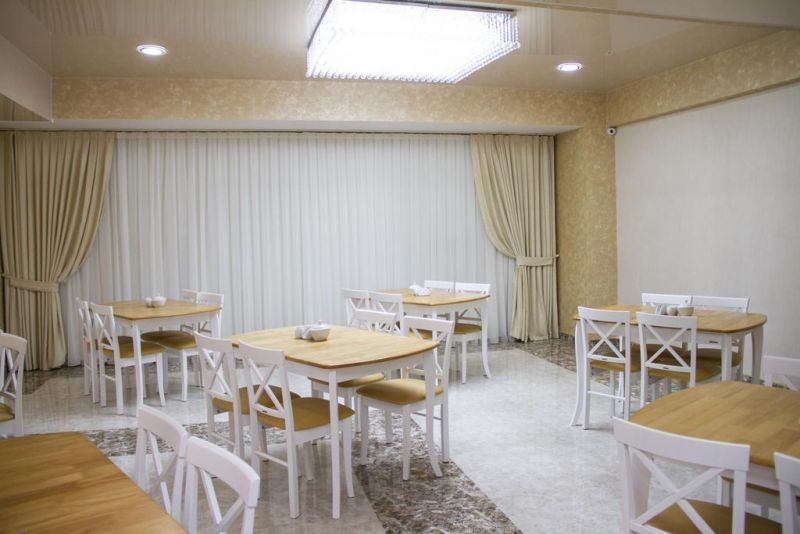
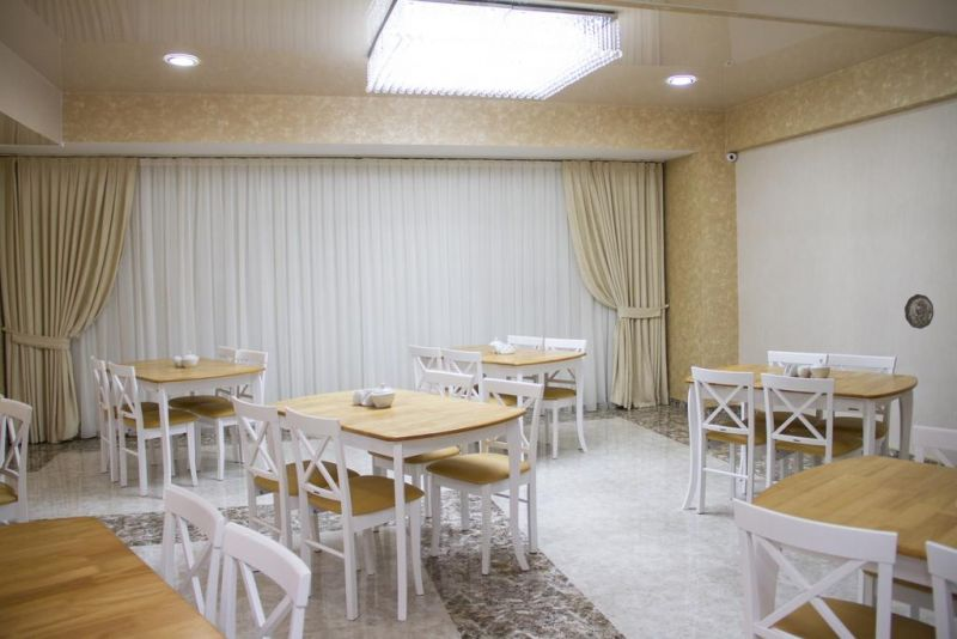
+ decorative plate (920, 311)
